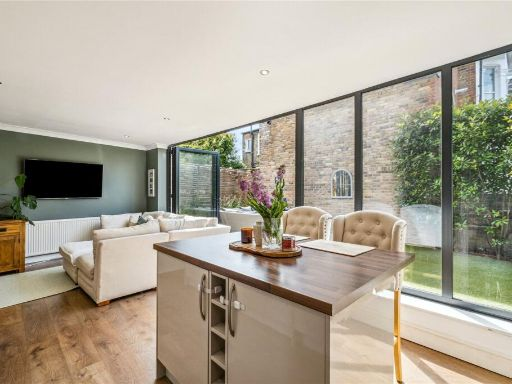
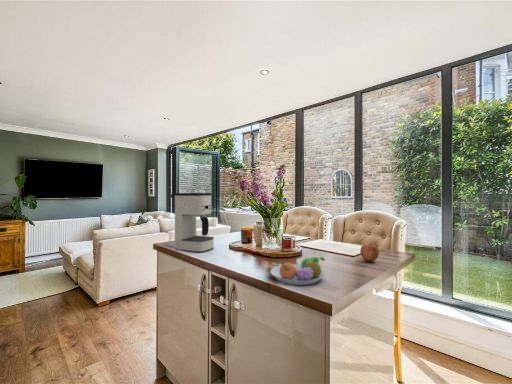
+ apple (369, 251)
+ coffee maker (195, 220)
+ fruit bowl (299, 266)
